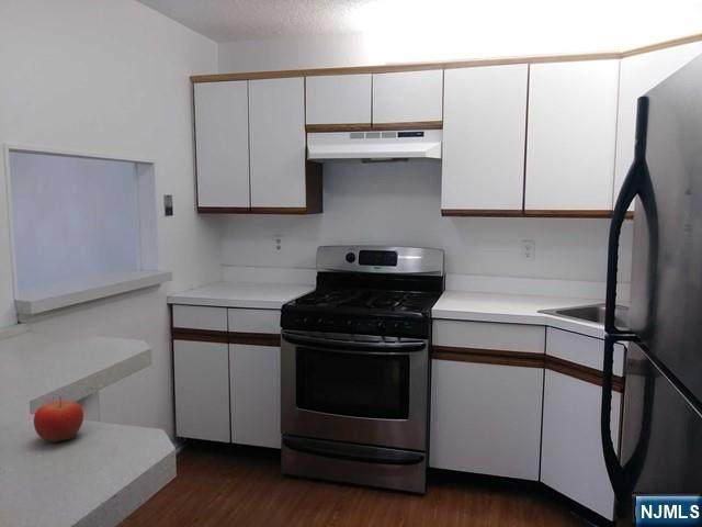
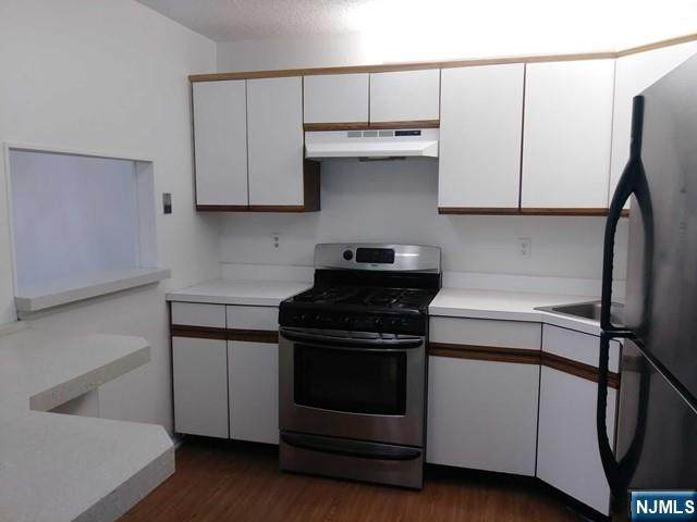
- fruit (58, 417)
